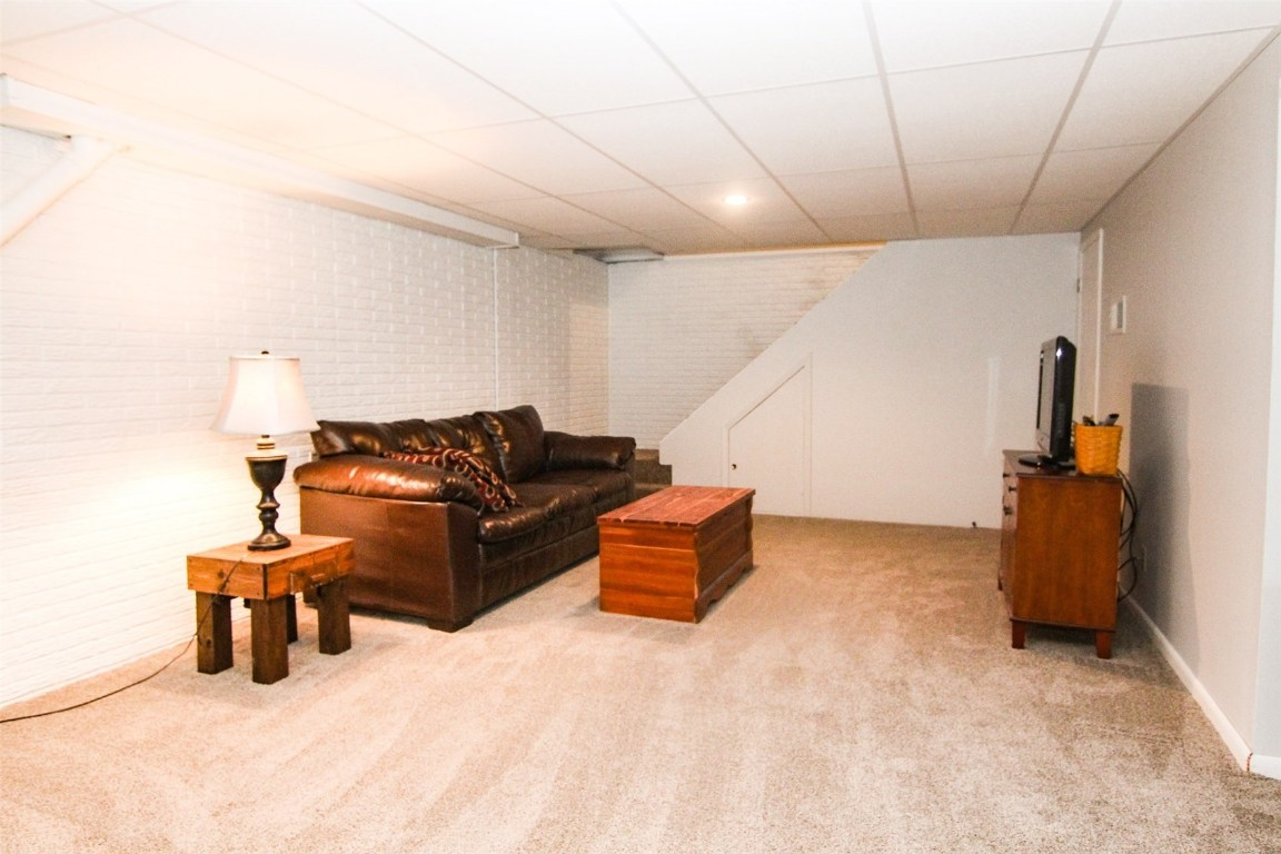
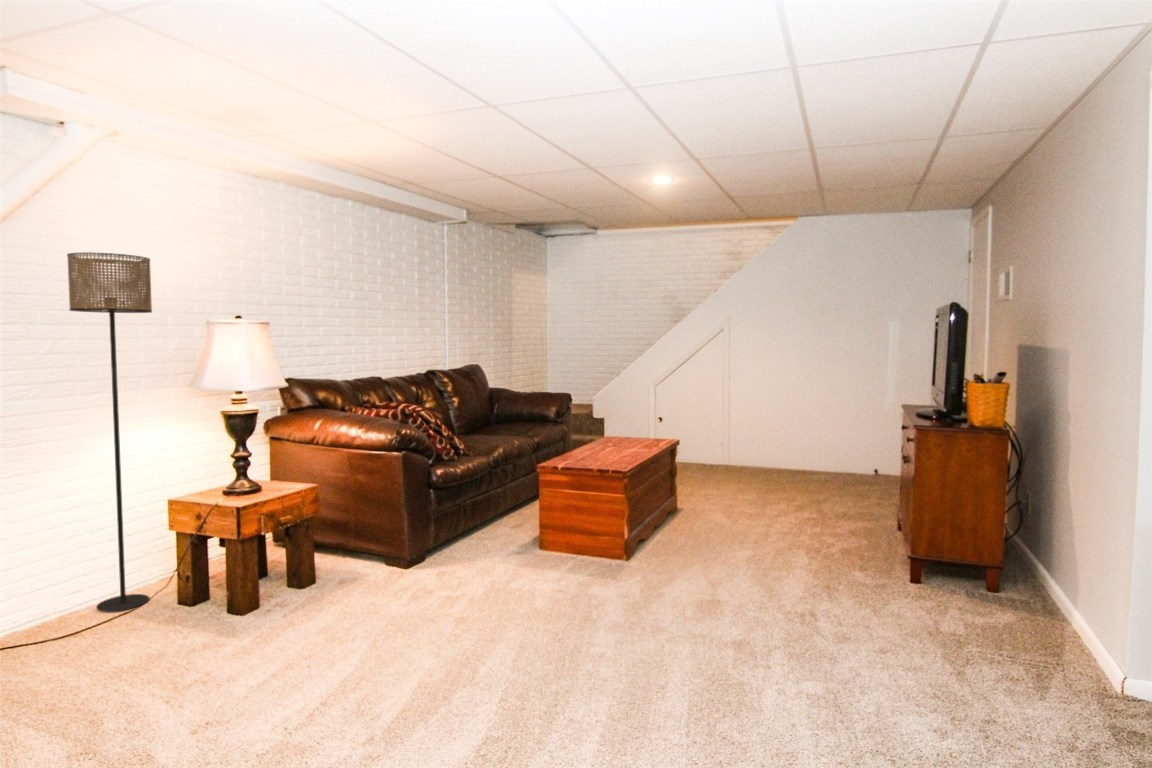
+ floor lamp (116, 432)
